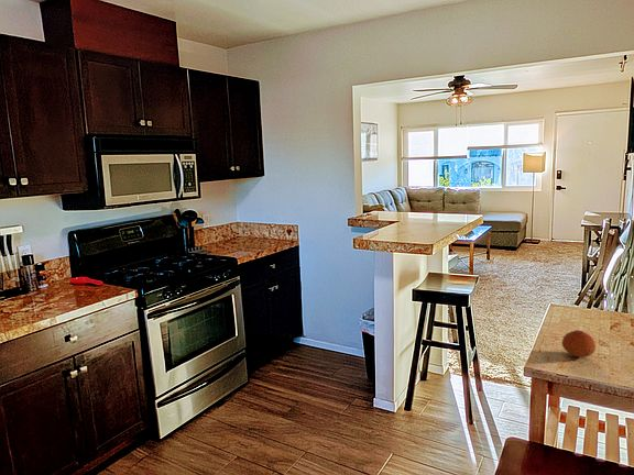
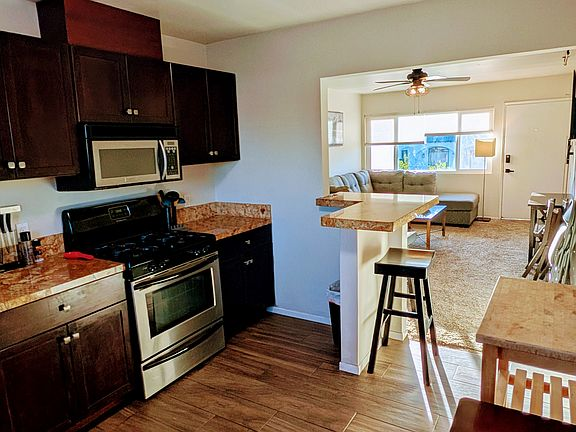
- fruit (579, 342)
